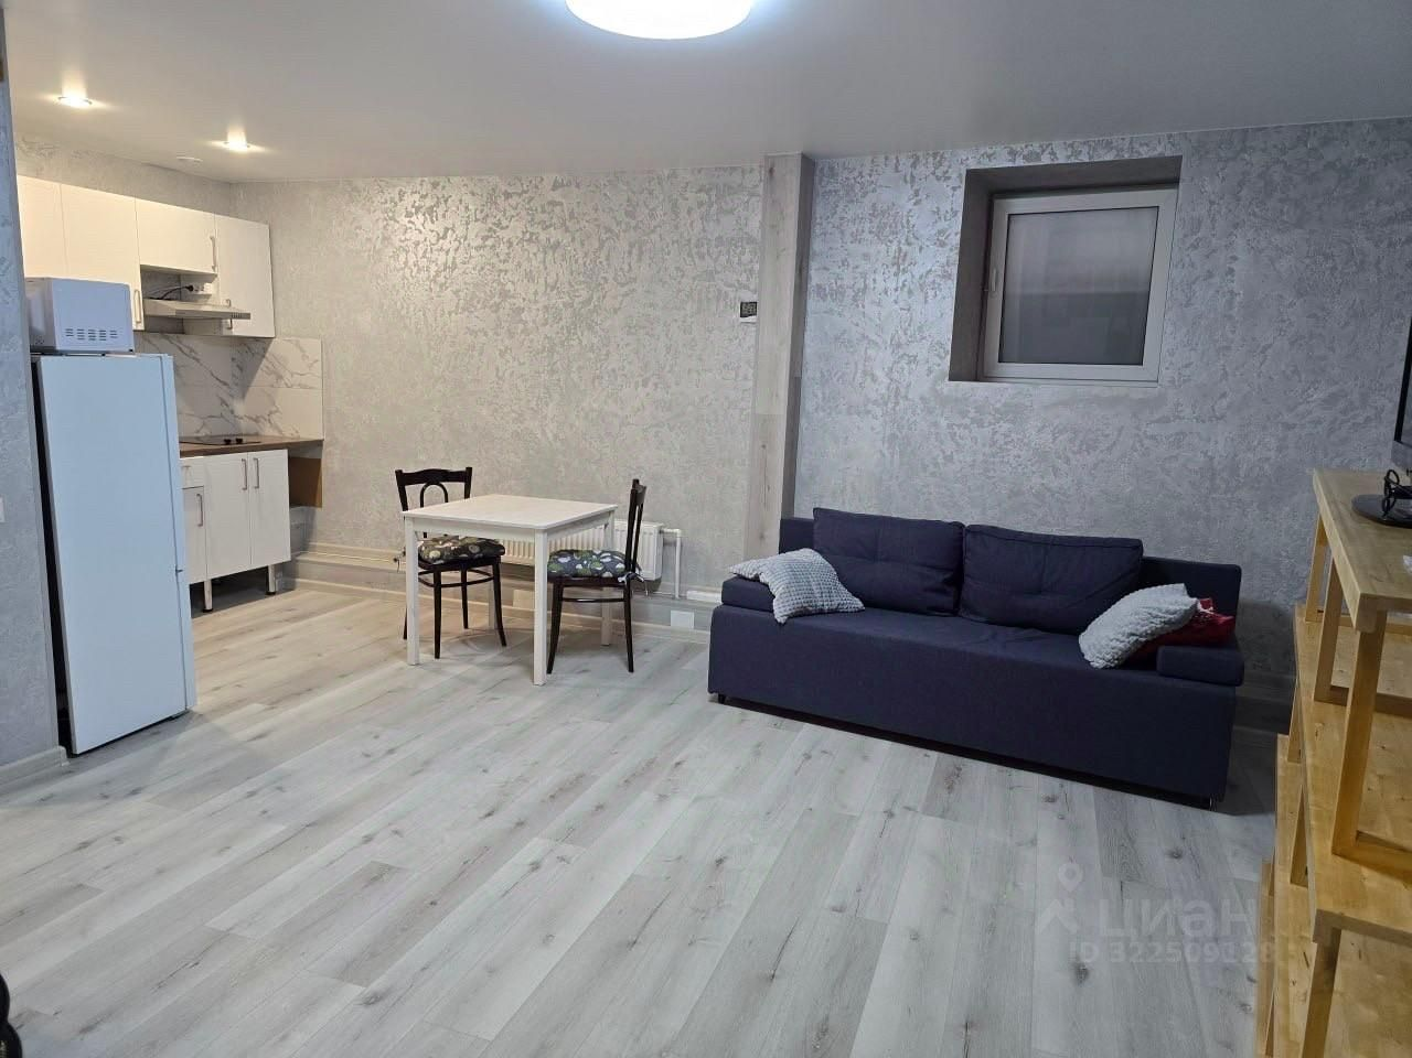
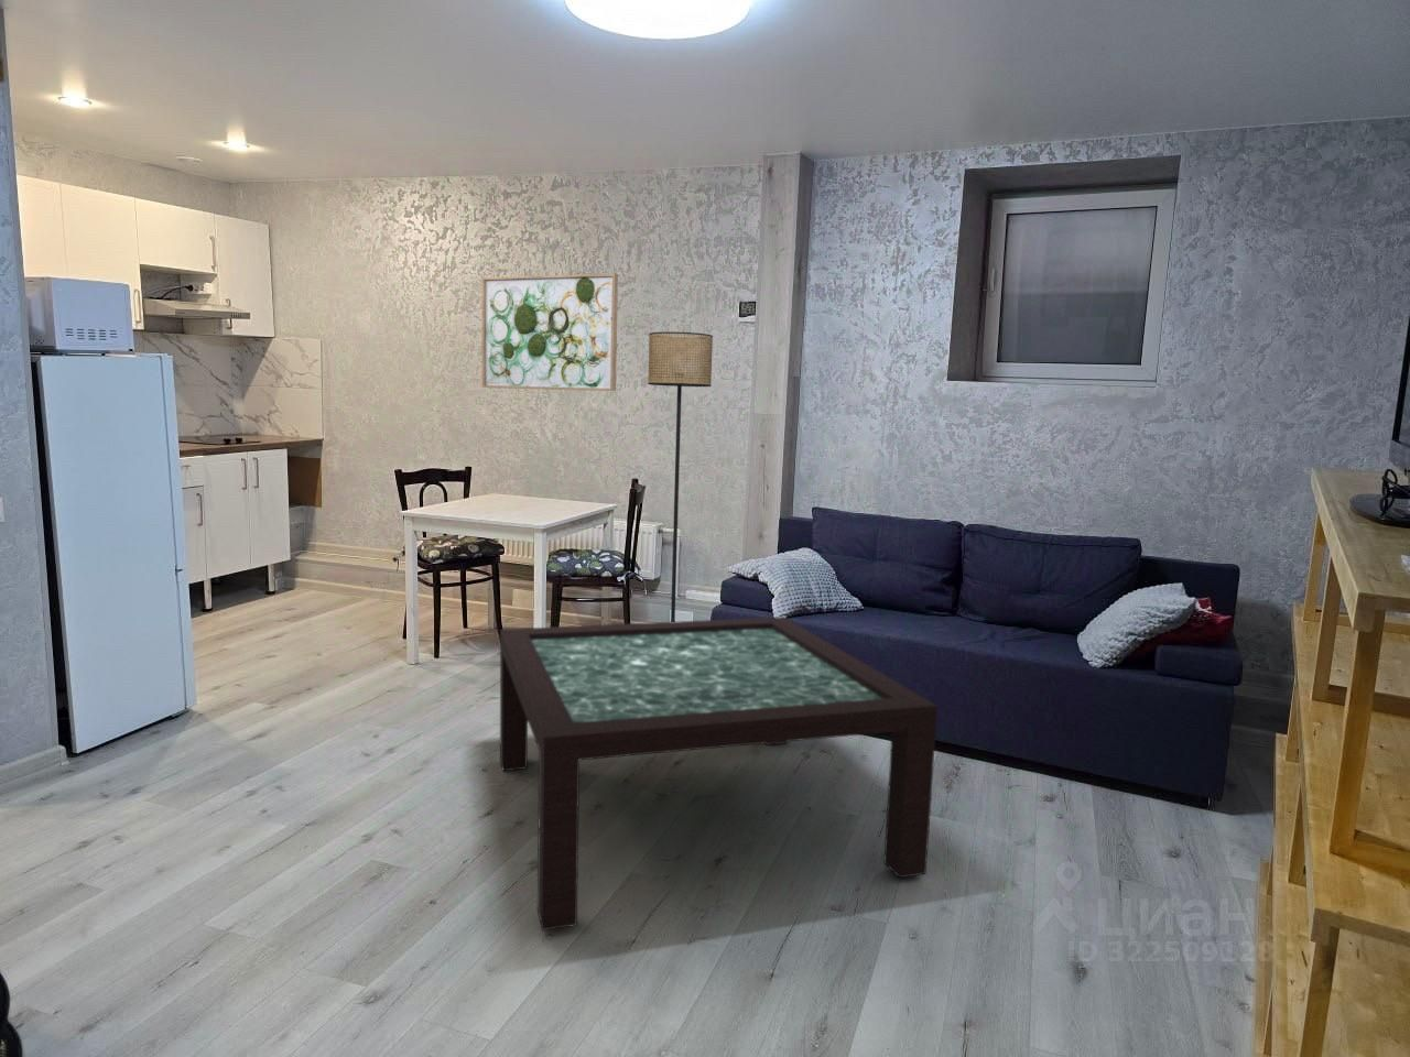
+ floor lamp (676, 496)
+ wall art (546, 332)
+ coffee table (689, 738)
